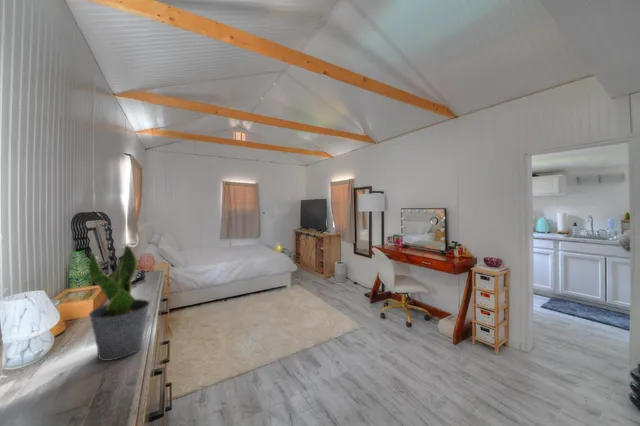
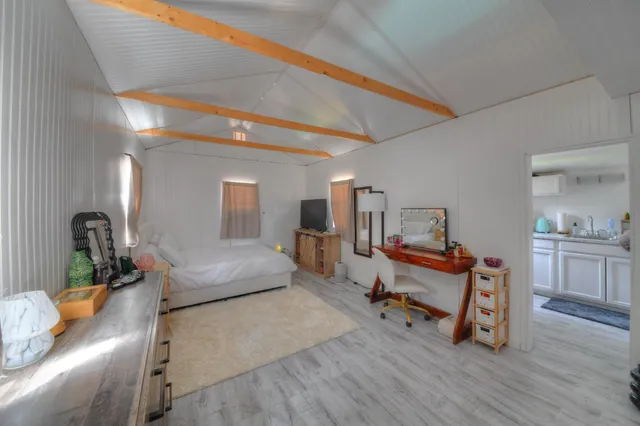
- potted plant (121, 298)
